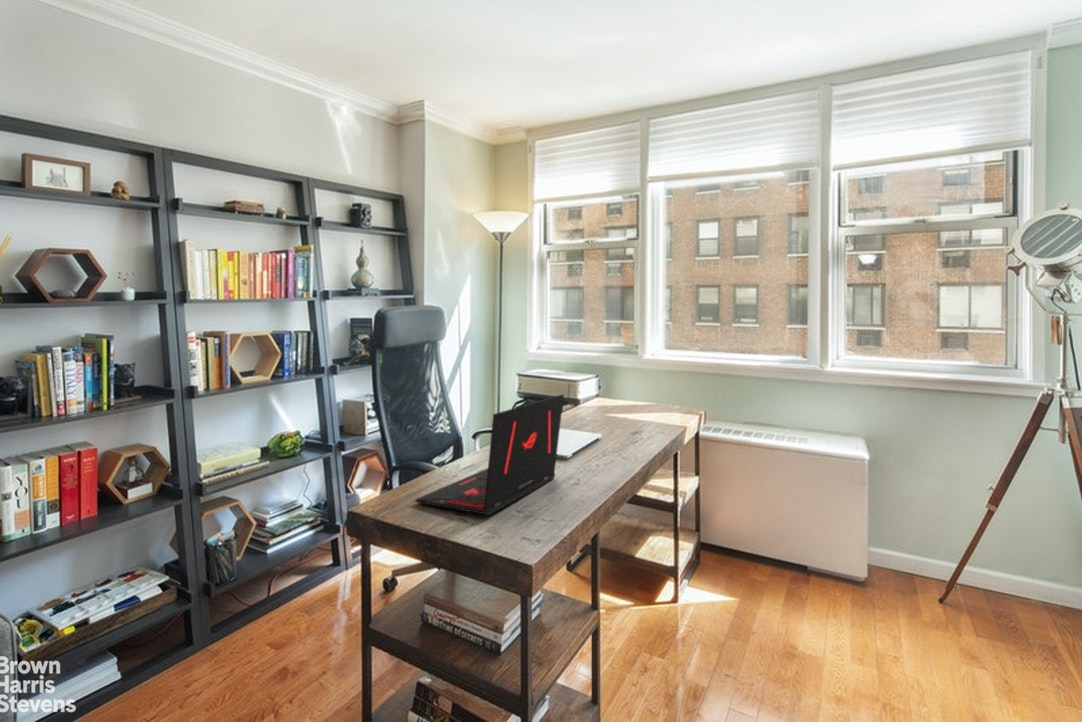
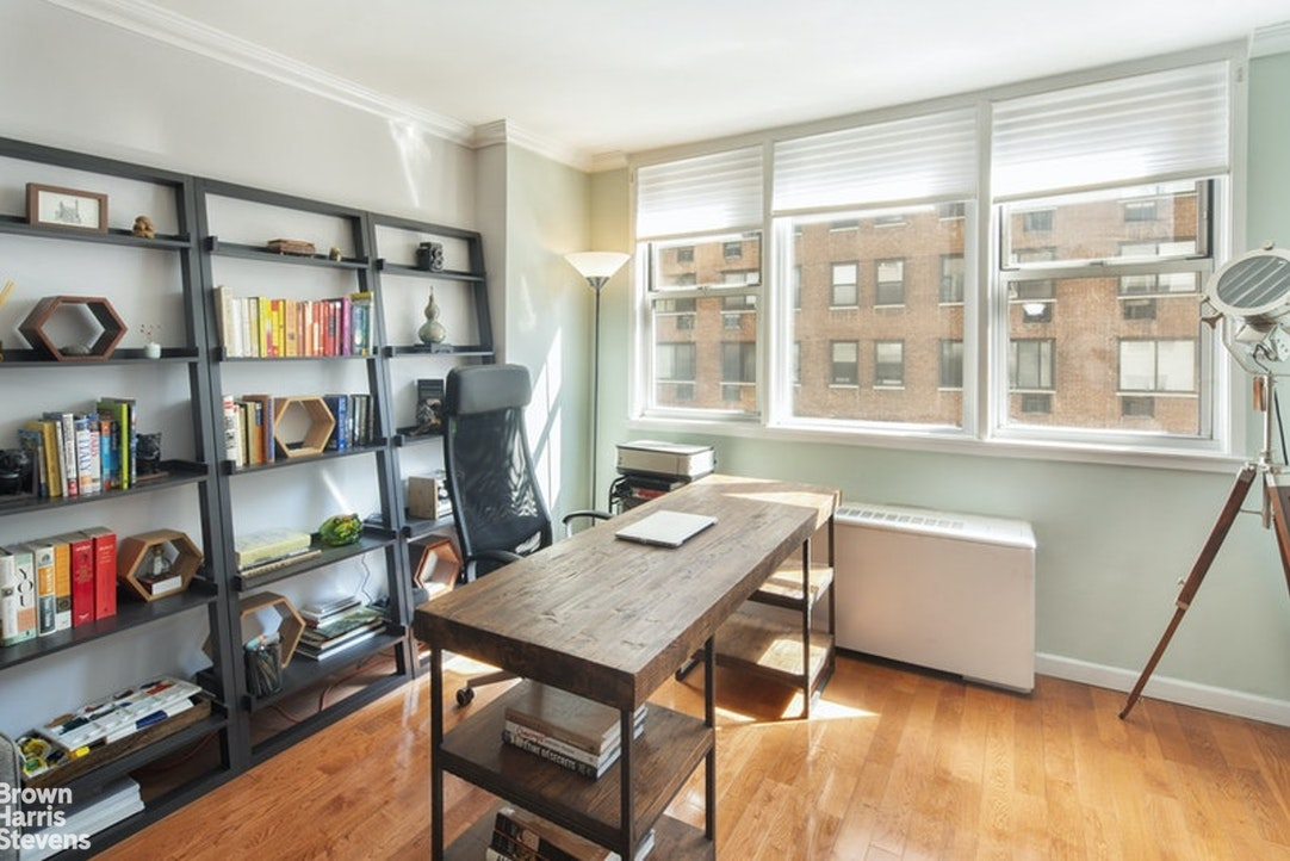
- laptop (493, 446)
